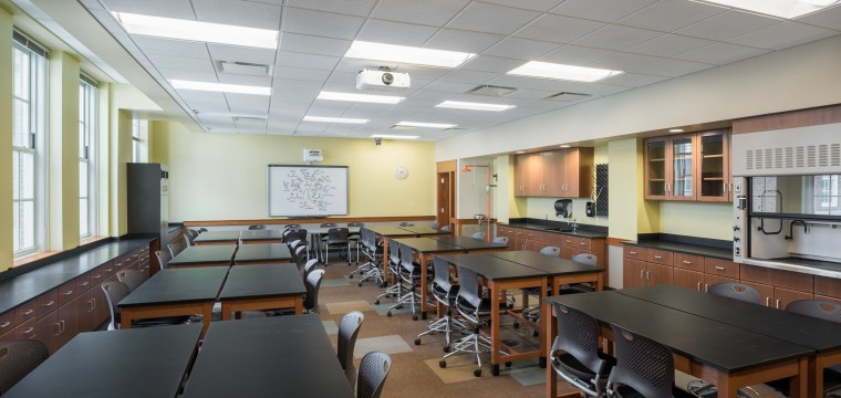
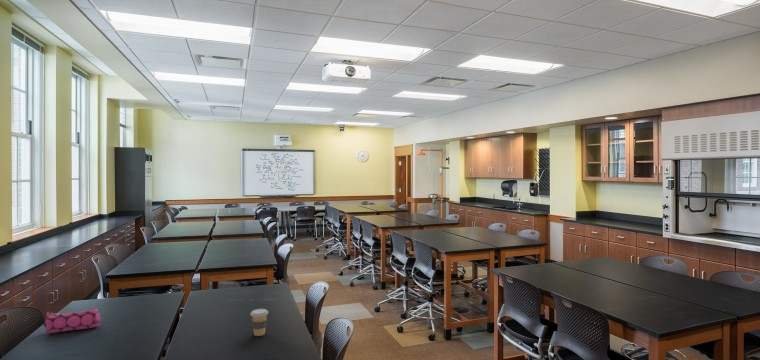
+ pencil case (73, 319)
+ coffee cup (259, 322)
